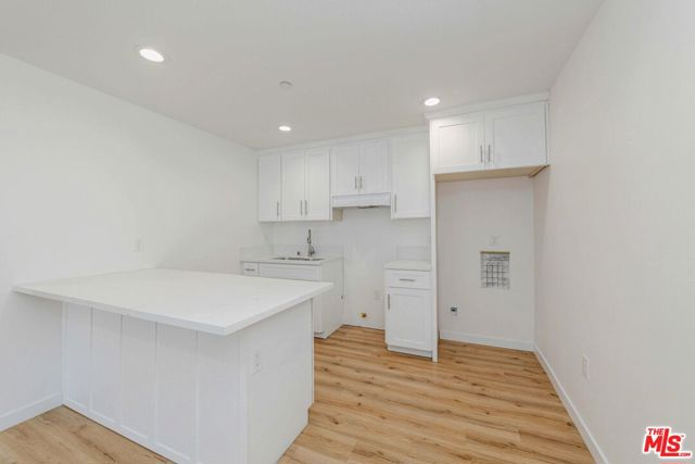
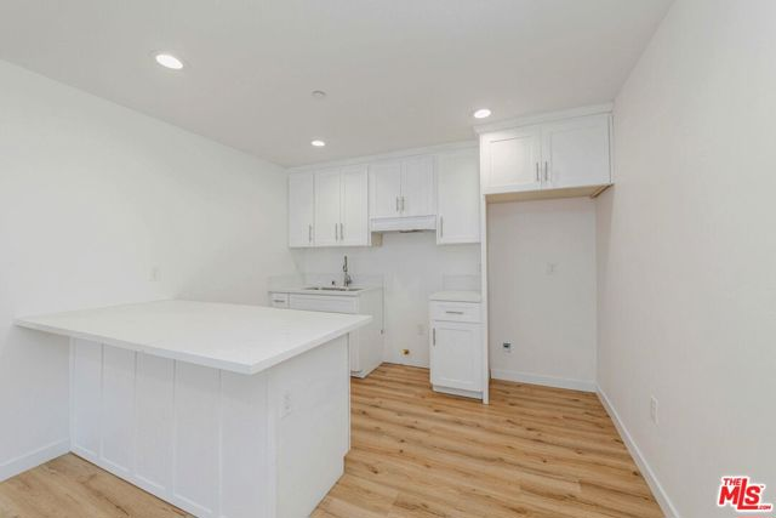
- calendar (494, 265)
